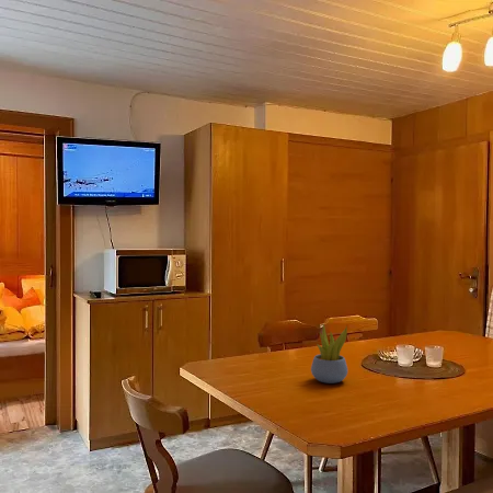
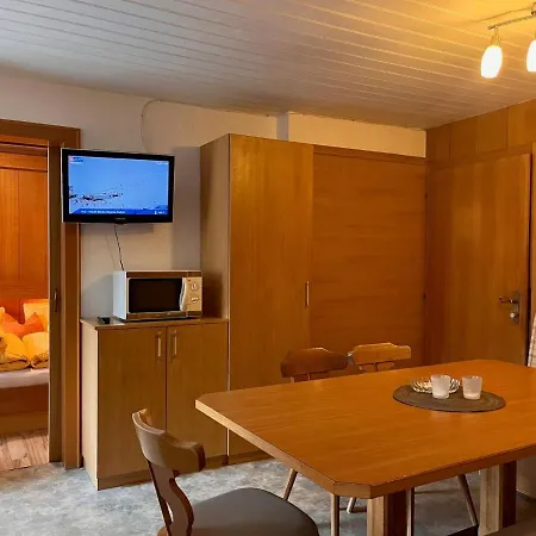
- succulent plant (330, 353)
